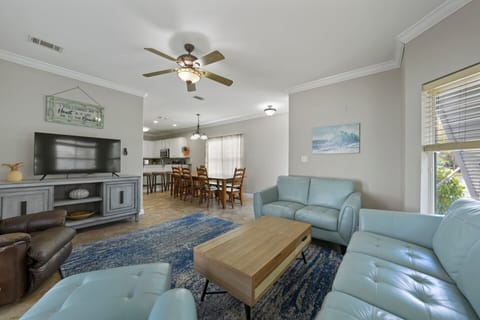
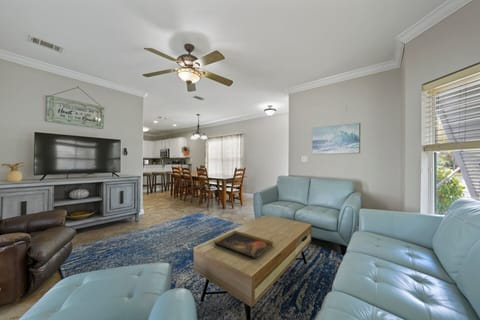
+ decorative tray (243, 242)
